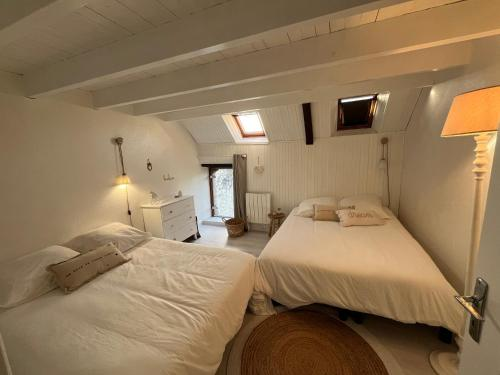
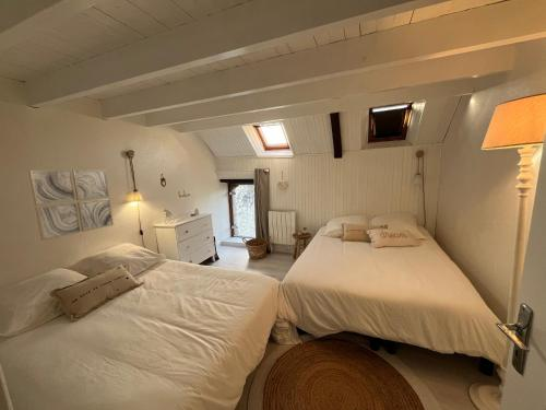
+ wall art (75, 200)
